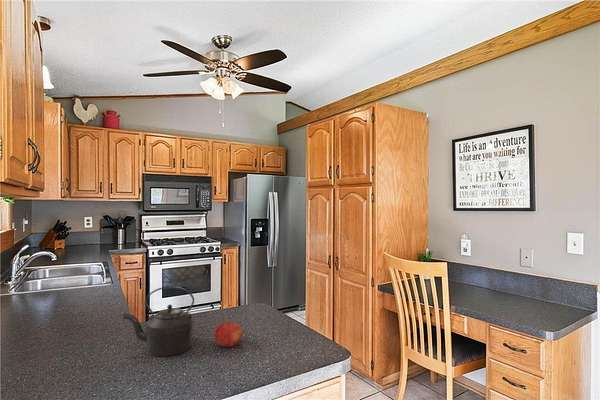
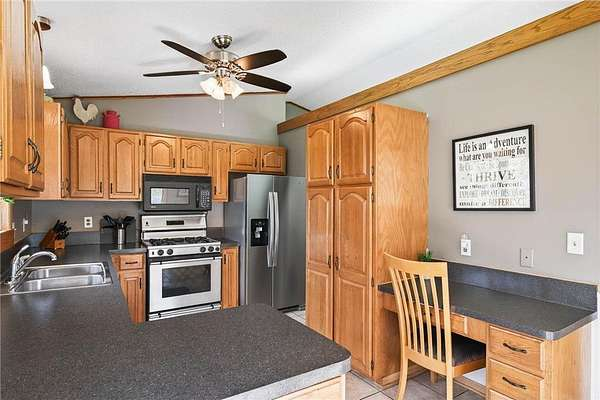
- kettle (158, 317)
- fruit (228, 332)
